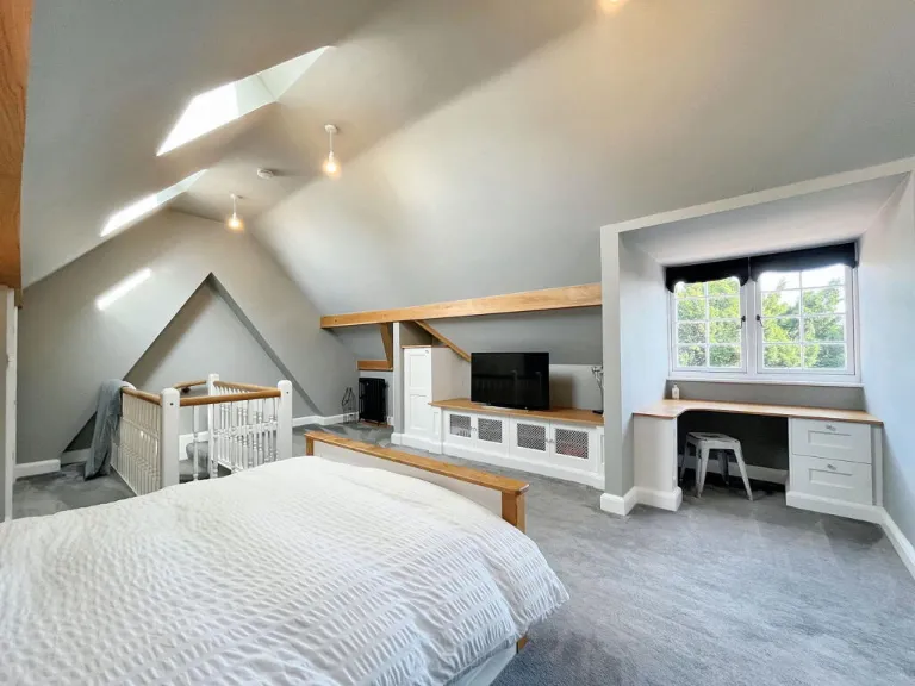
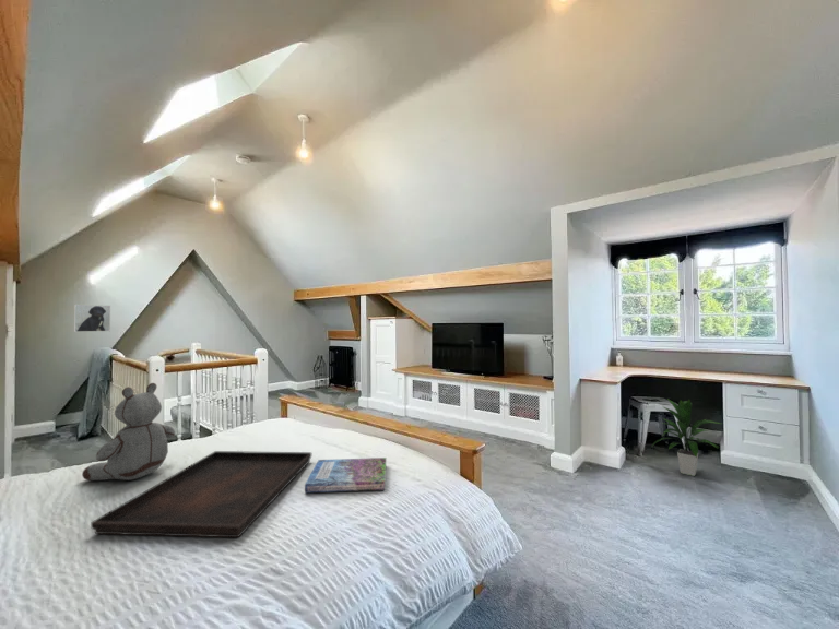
+ indoor plant (684, 434)
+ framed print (93, 318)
+ book (348, 474)
+ serving tray (224, 485)
+ stuffed bear (129, 429)
